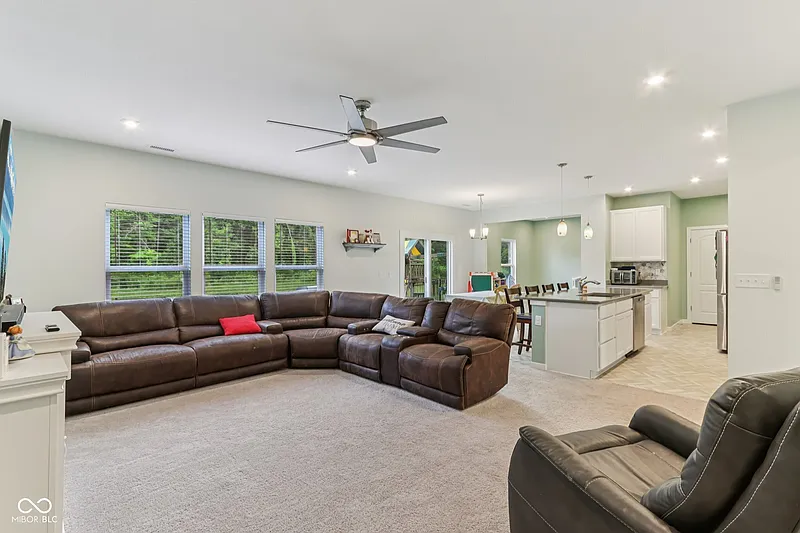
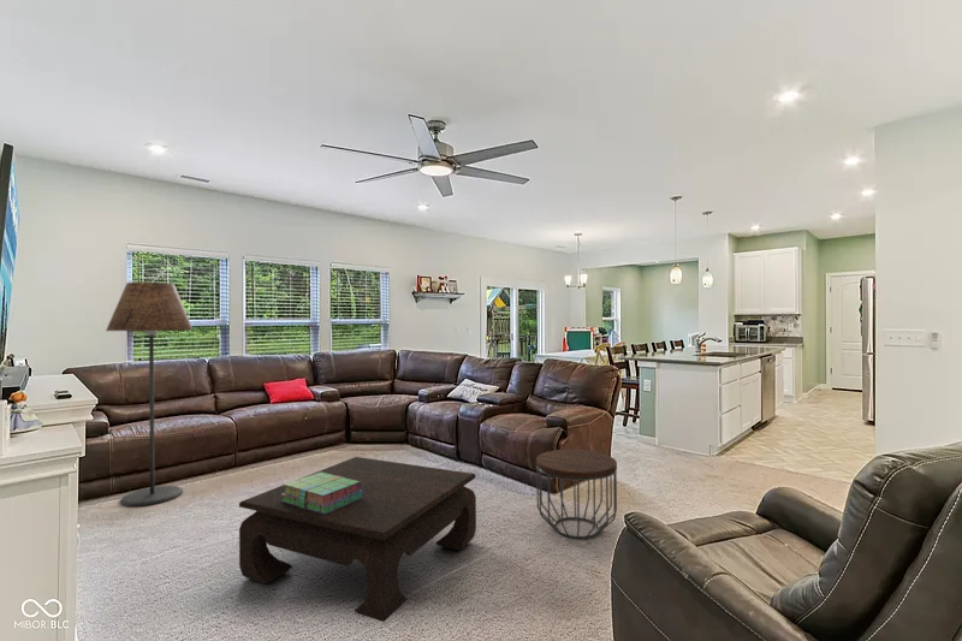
+ side table (575, 493)
+ coffee table (367, 522)
+ stack of books (322, 489)
+ floor lamp (152, 390)
